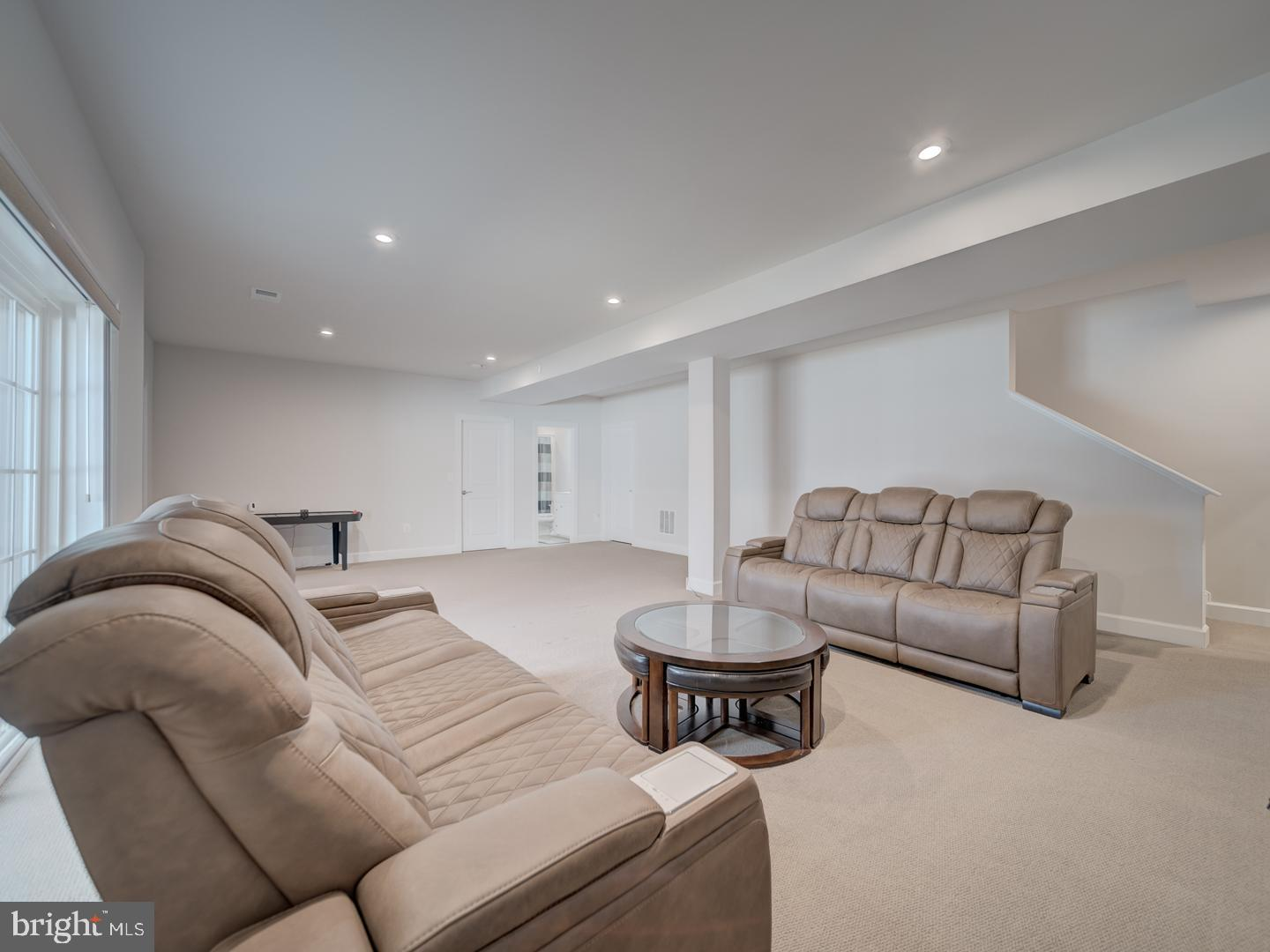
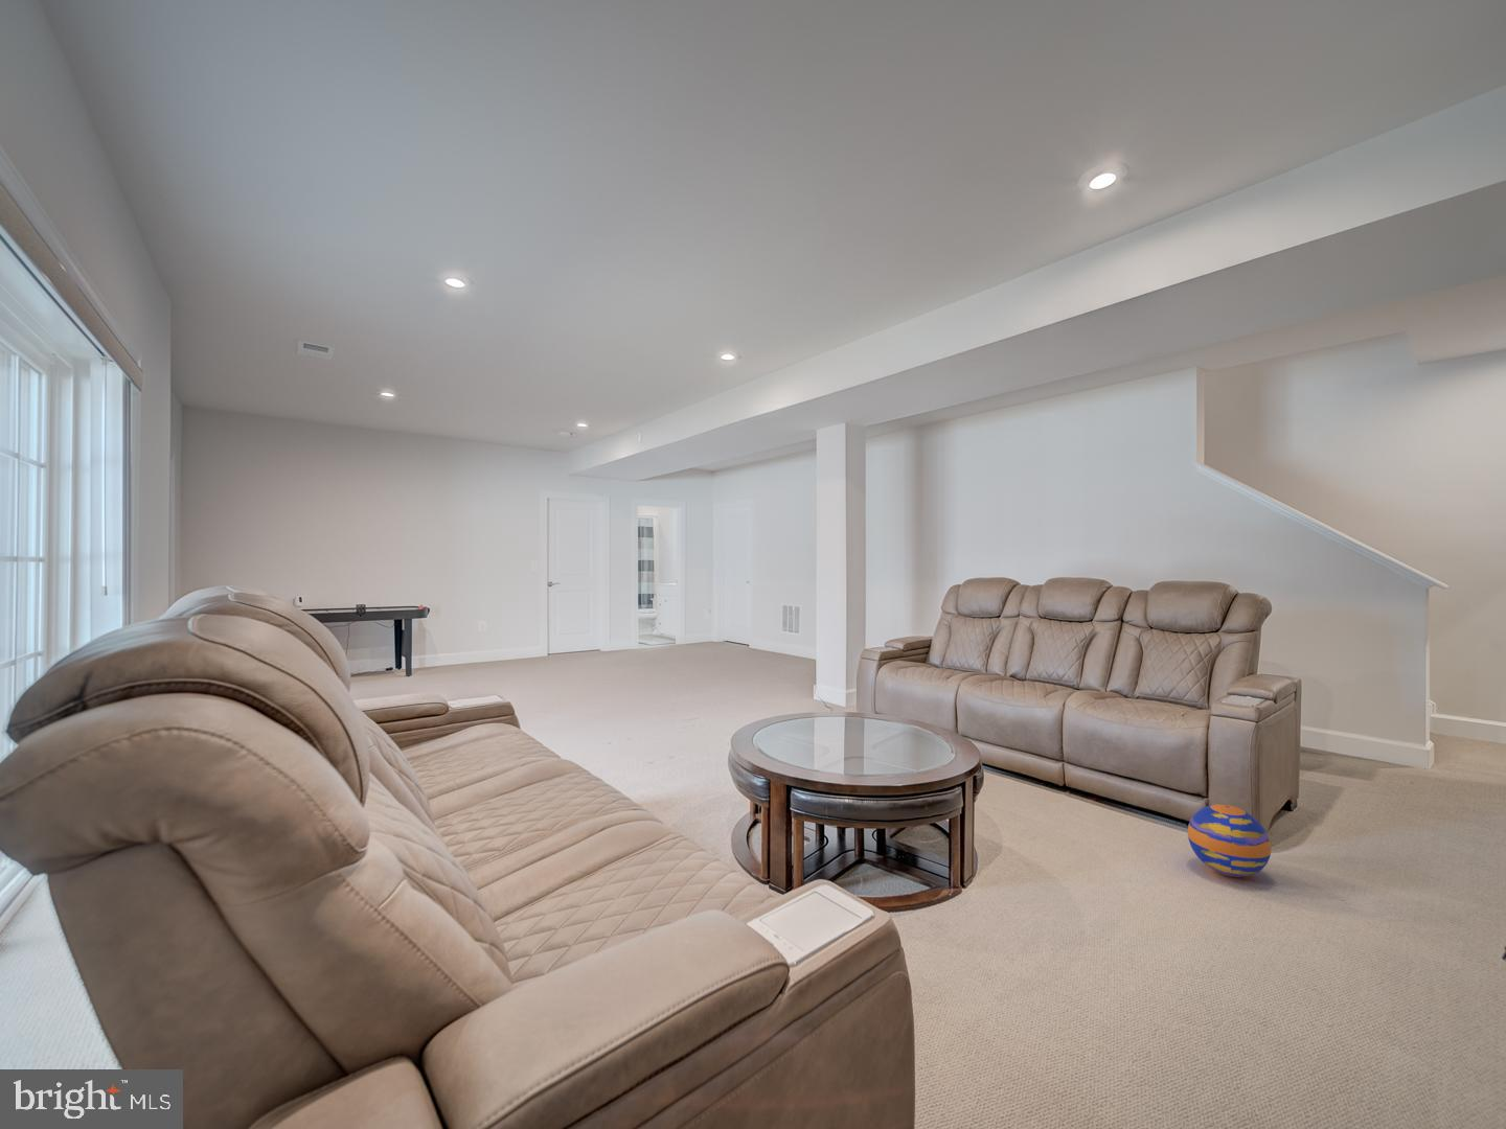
+ ball (1227, 840)
